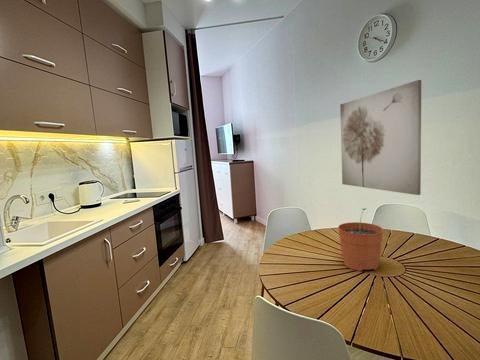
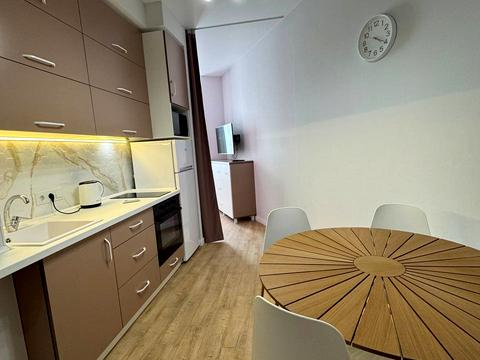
- plant pot (359, 236)
- wall art (374, 142)
